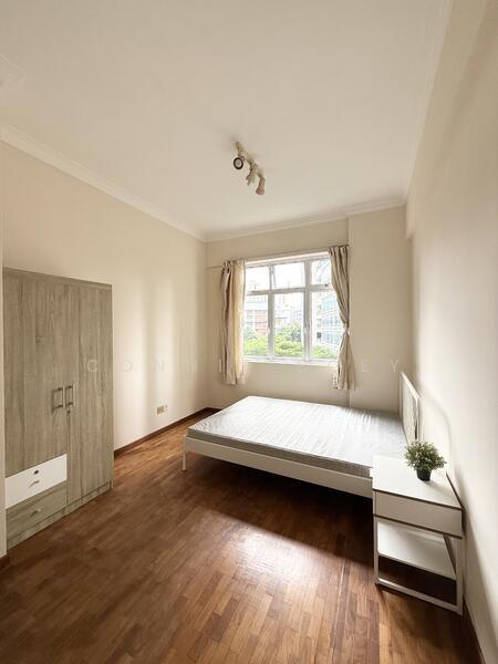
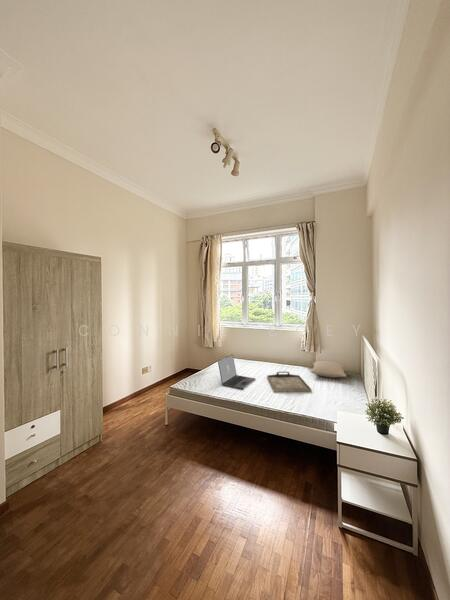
+ serving tray (287, 380)
+ laptop (235, 370)
+ pillow (328, 369)
